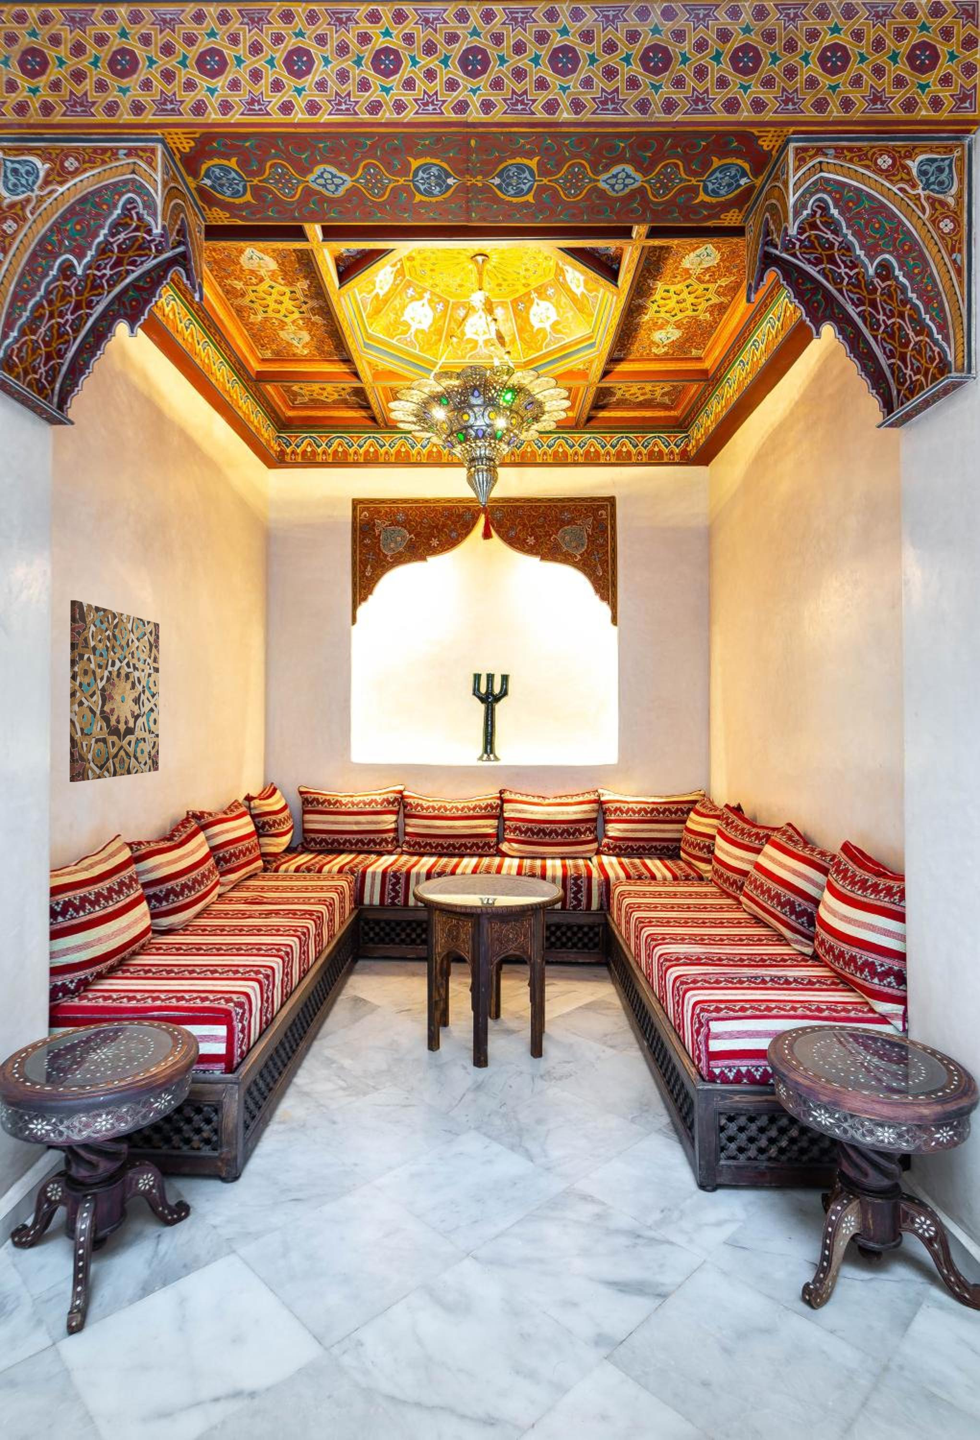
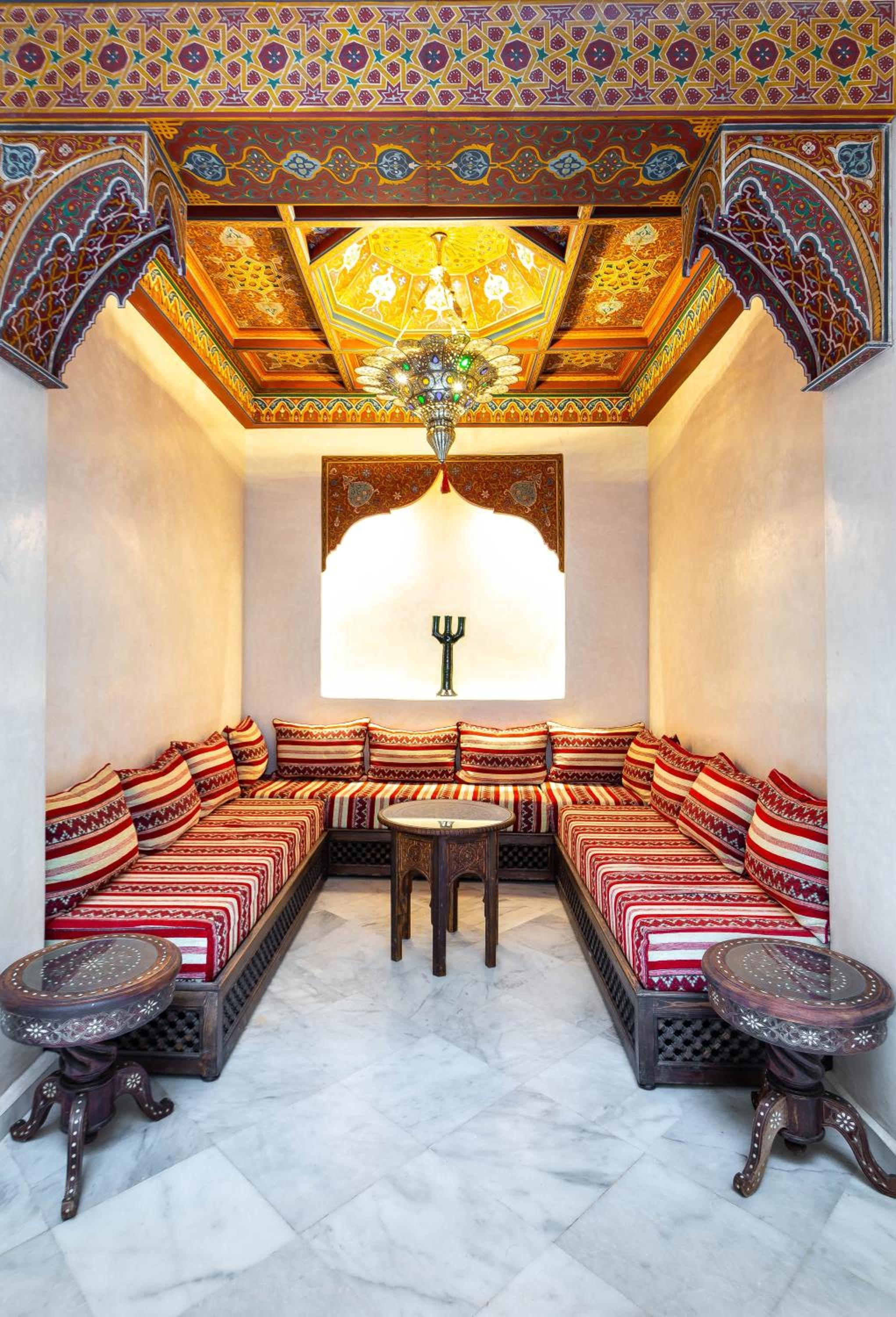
- wall art (118, 694)
